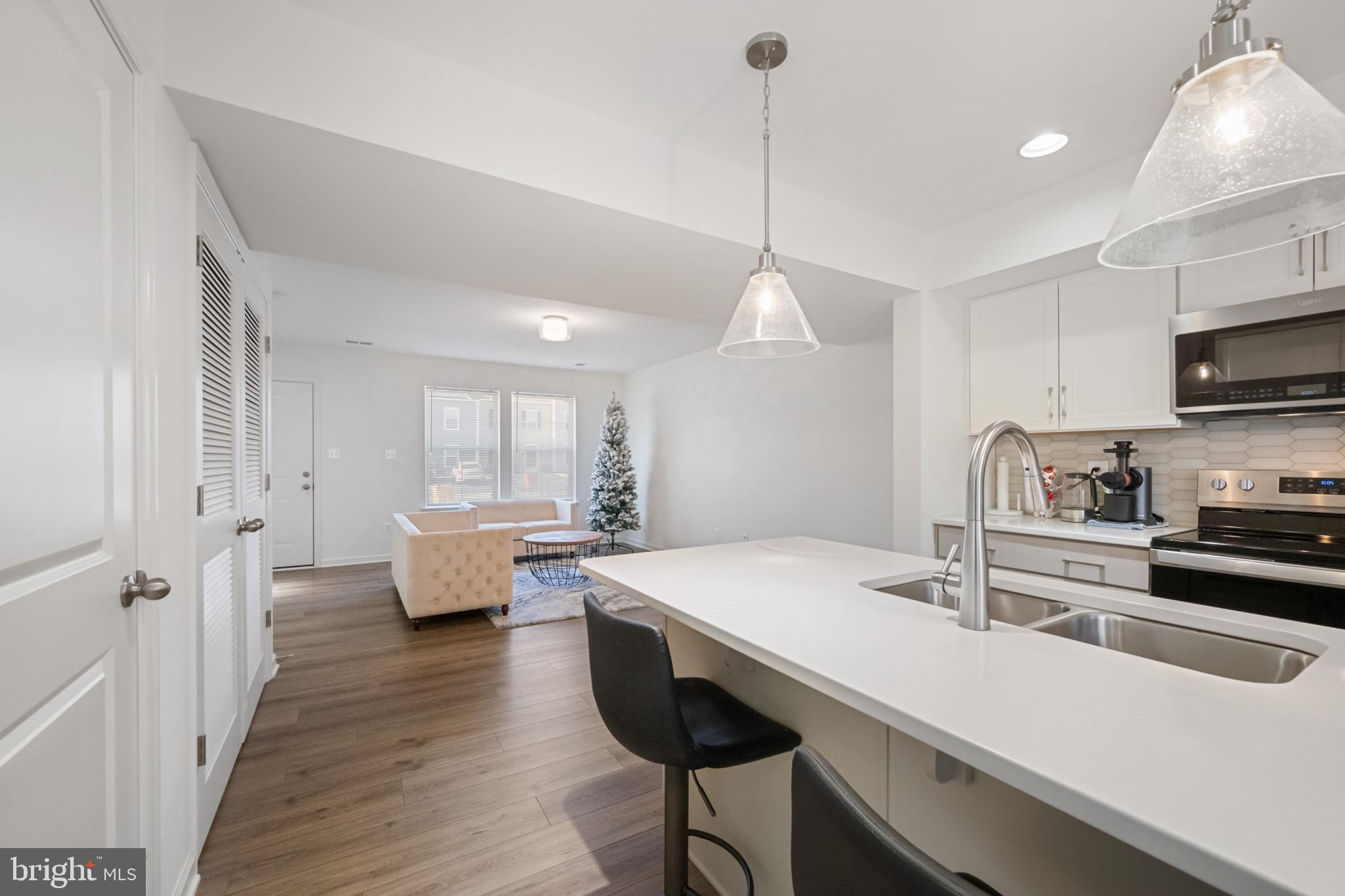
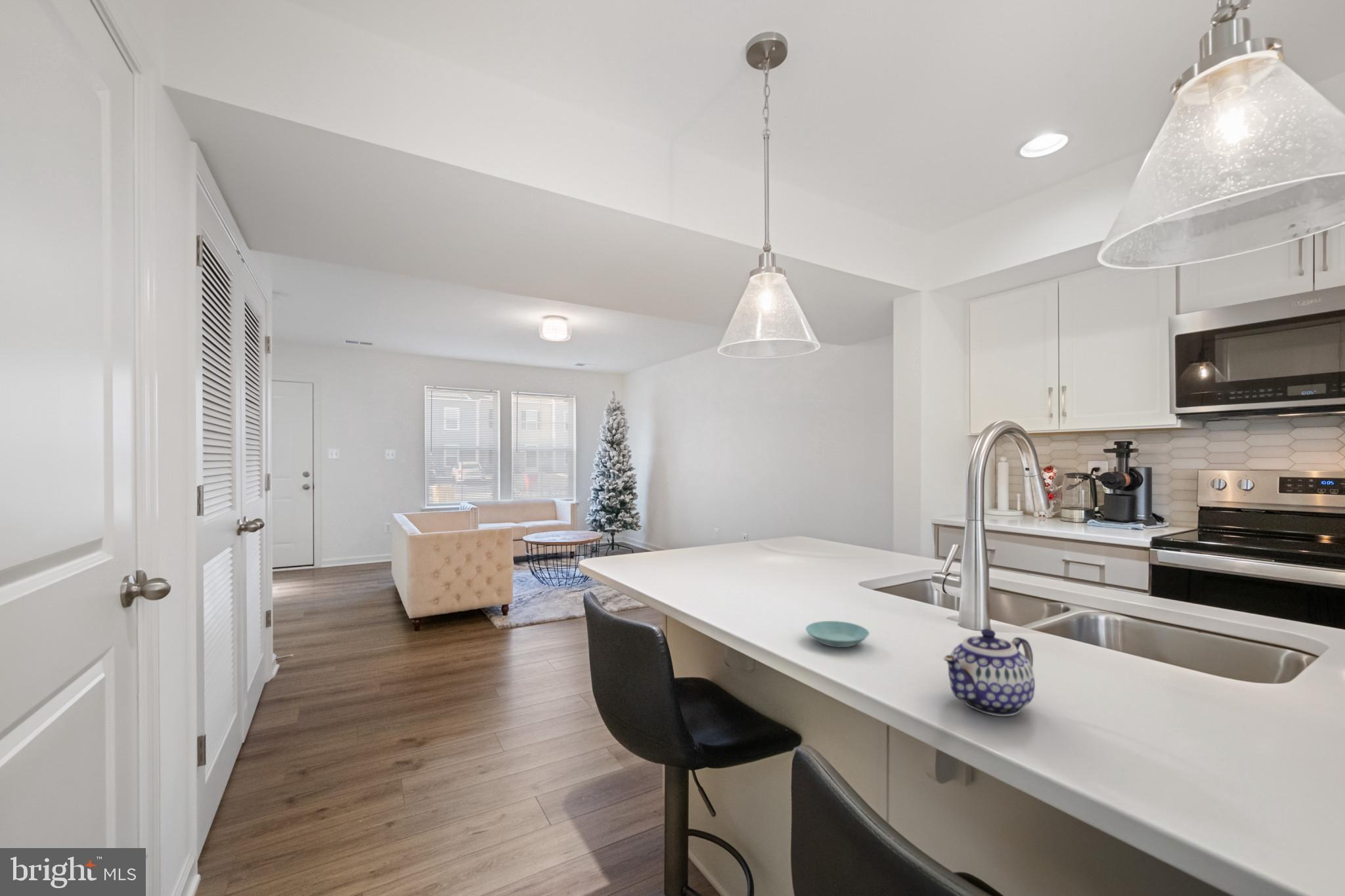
+ teapot (990, 667)
+ saucer (837, 635)
